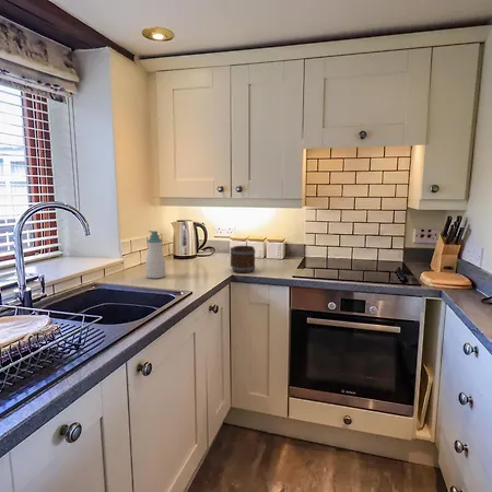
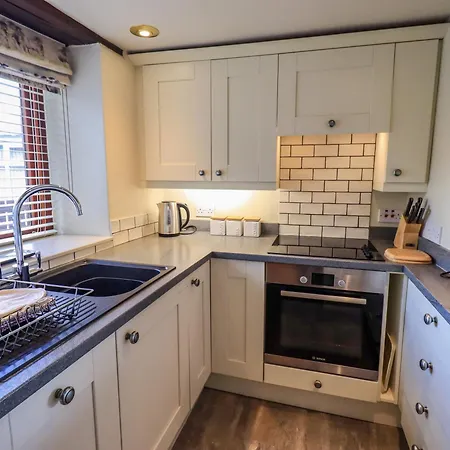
- mug (241, 258)
- soap bottle (154, 254)
